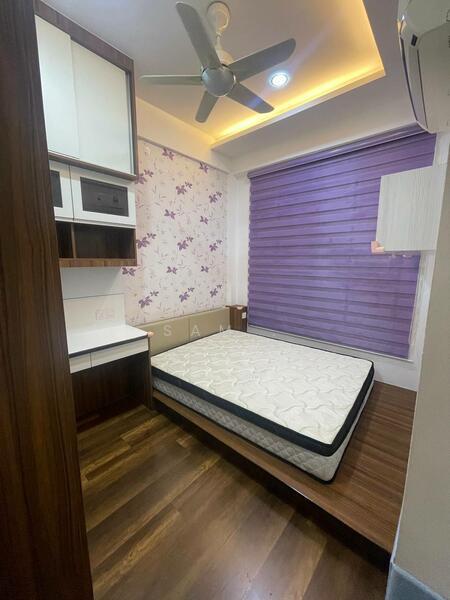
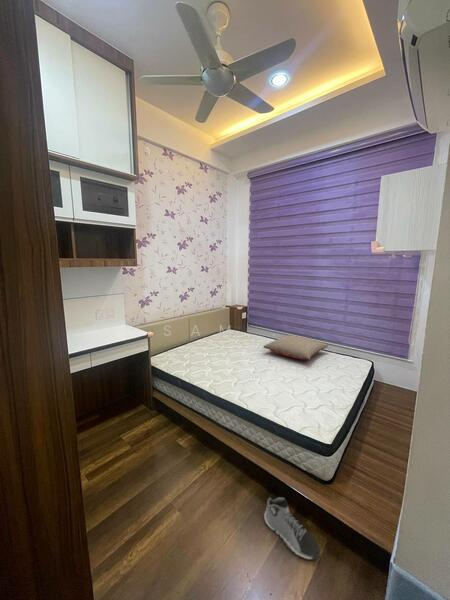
+ sneaker (290, 522)
+ pillow (295, 346)
